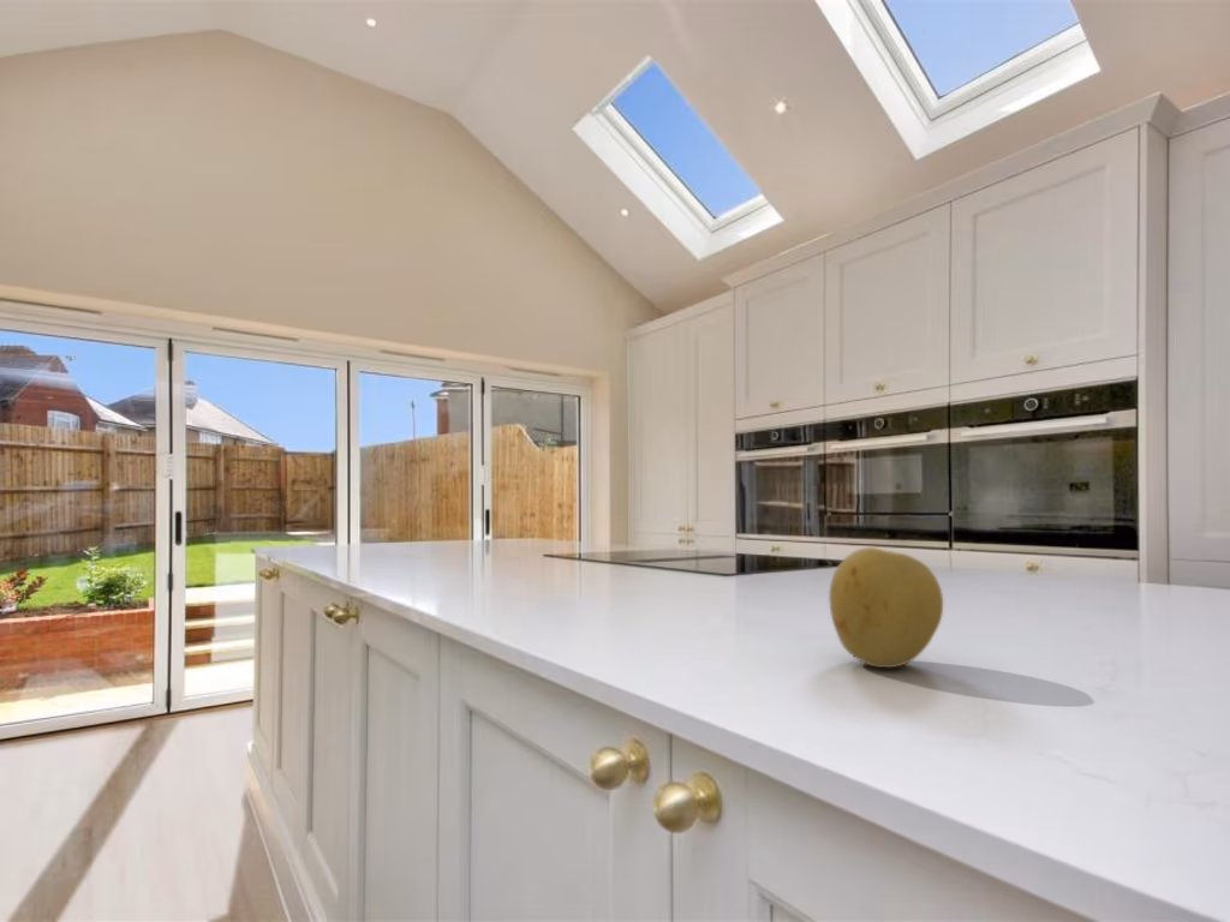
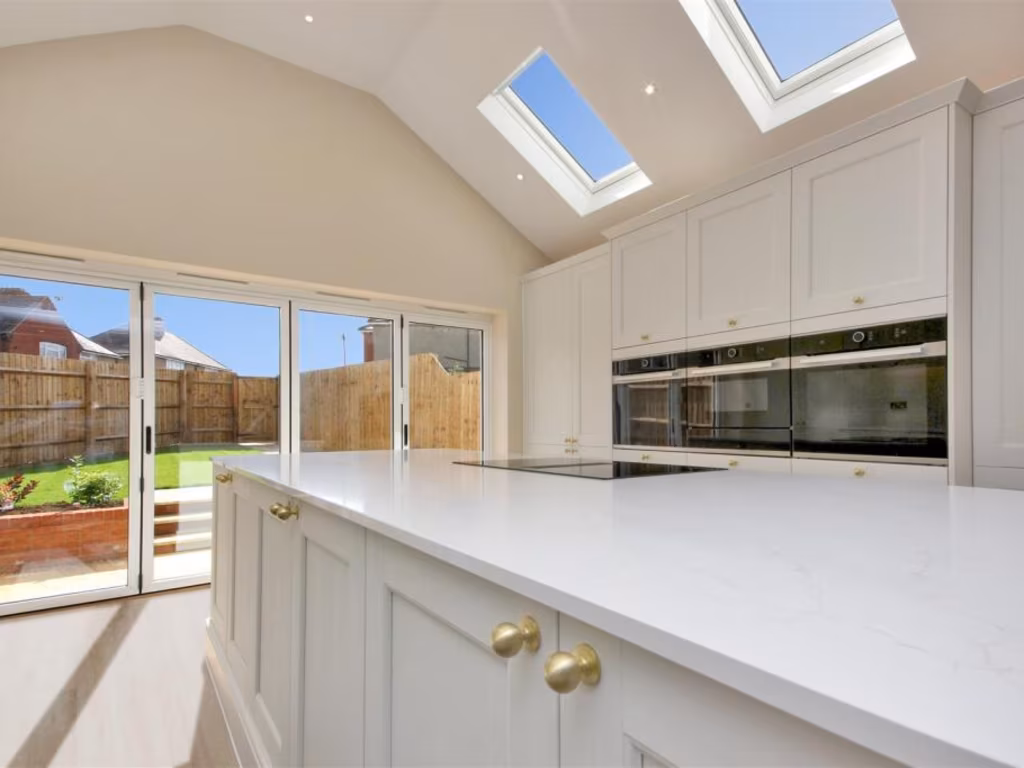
- fruit (884, 604)
